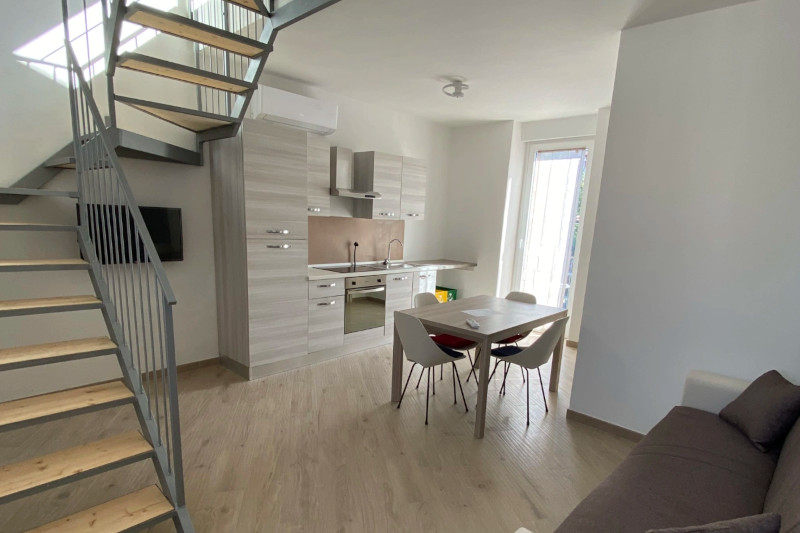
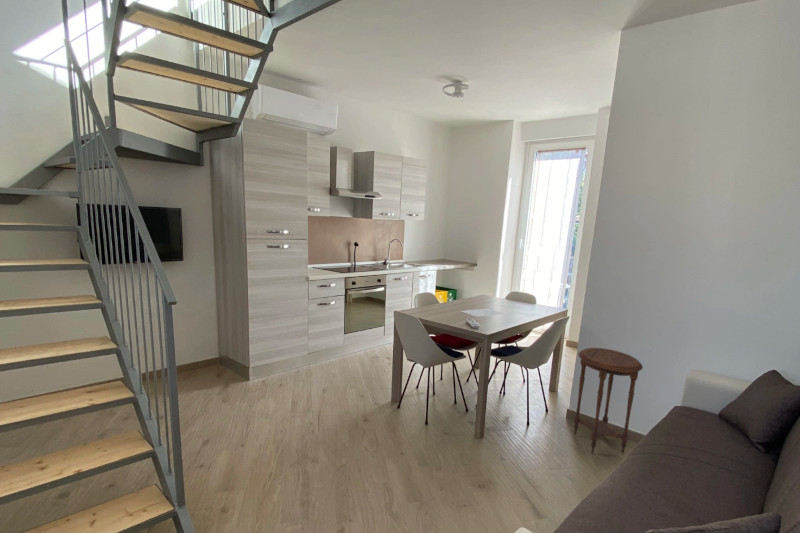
+ side table (601, 400)
